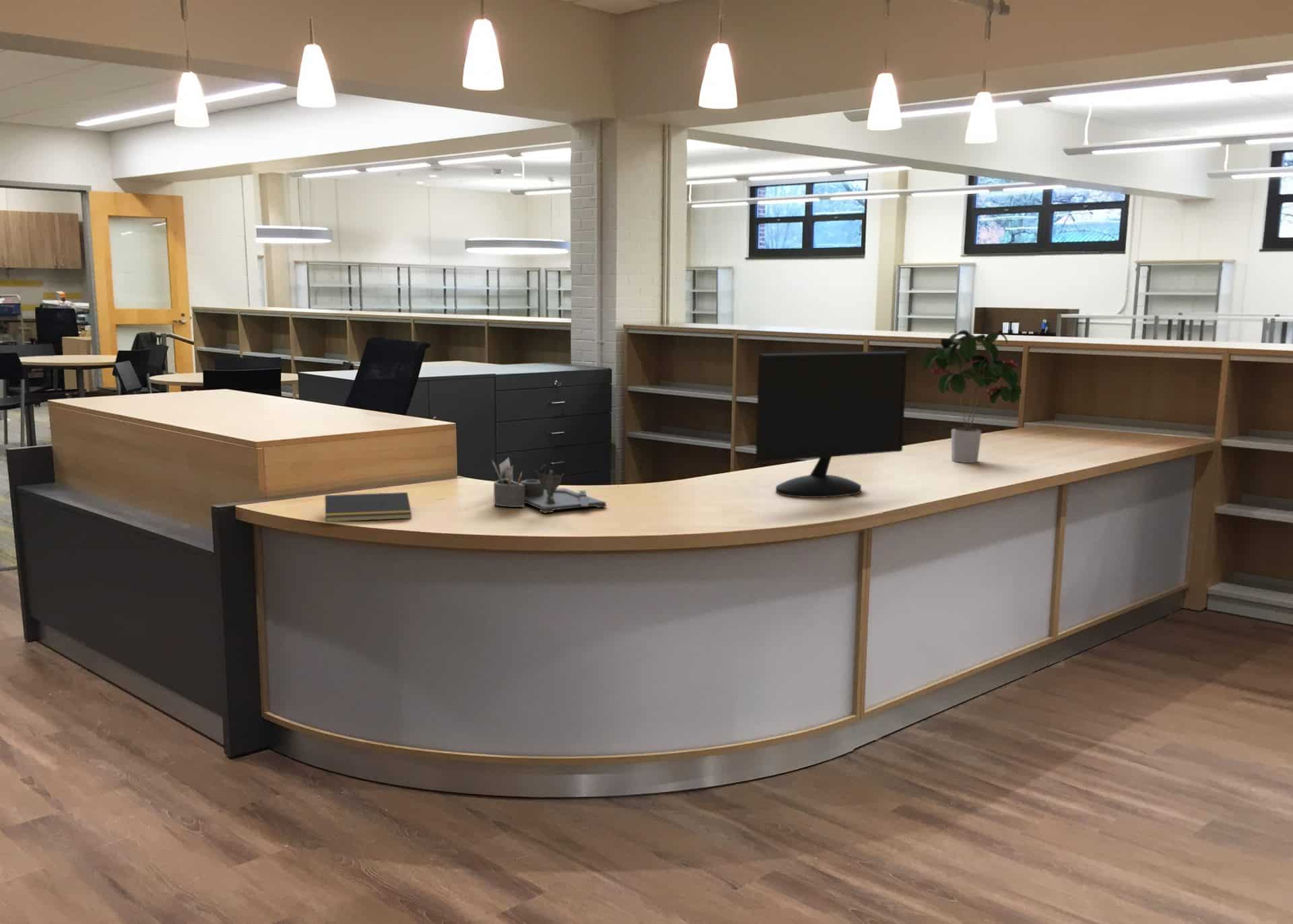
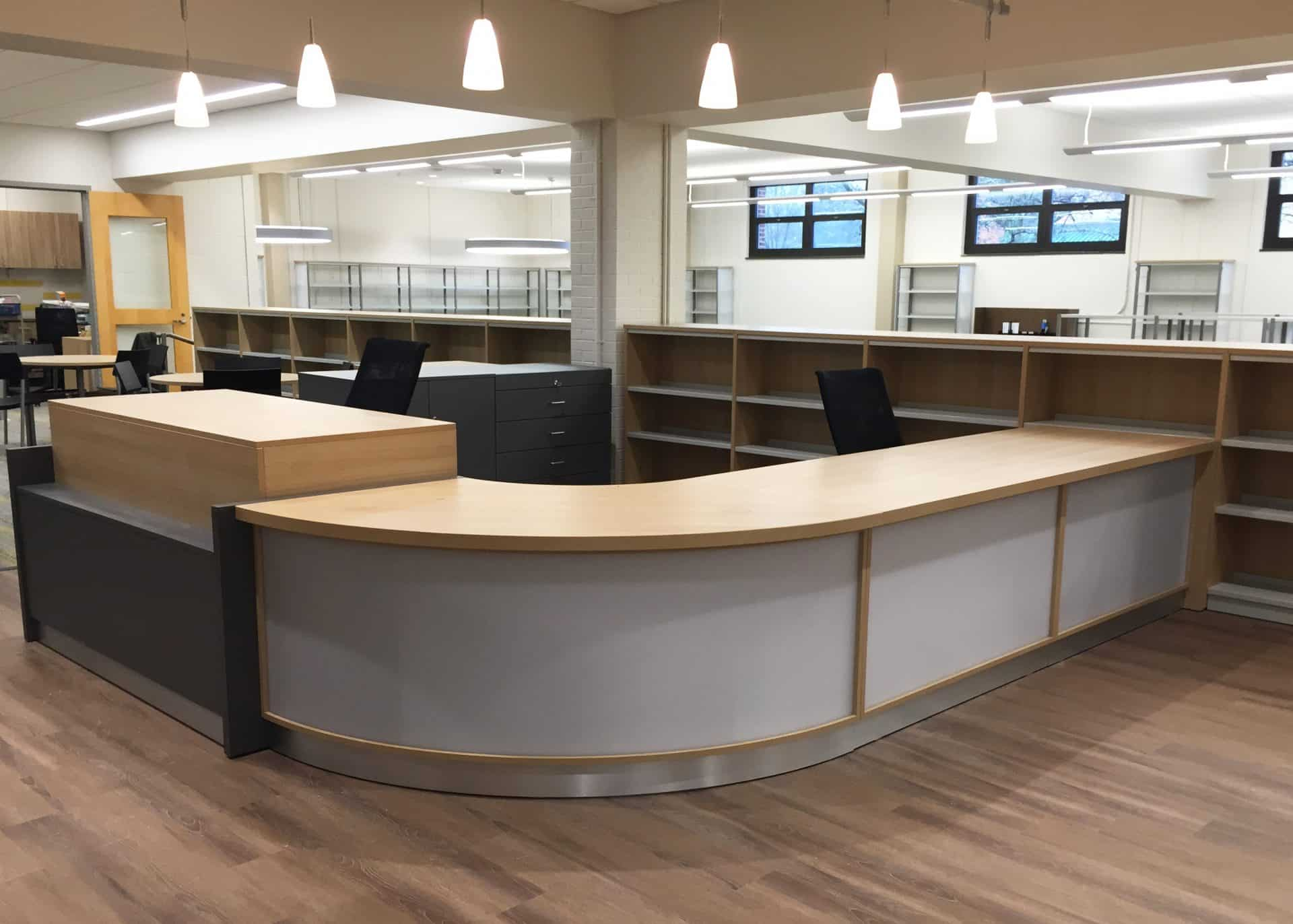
- notepad (368, 506)
- potted plant (972, 396)
- computer monitor (821, 422)
- desk organizer (538, 477)
